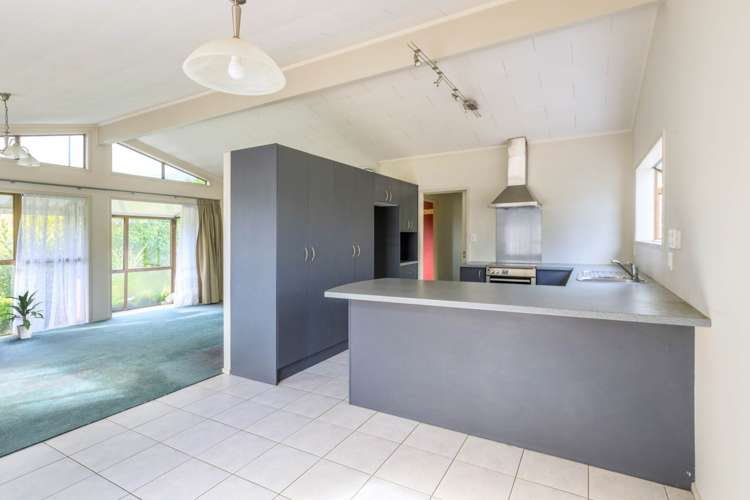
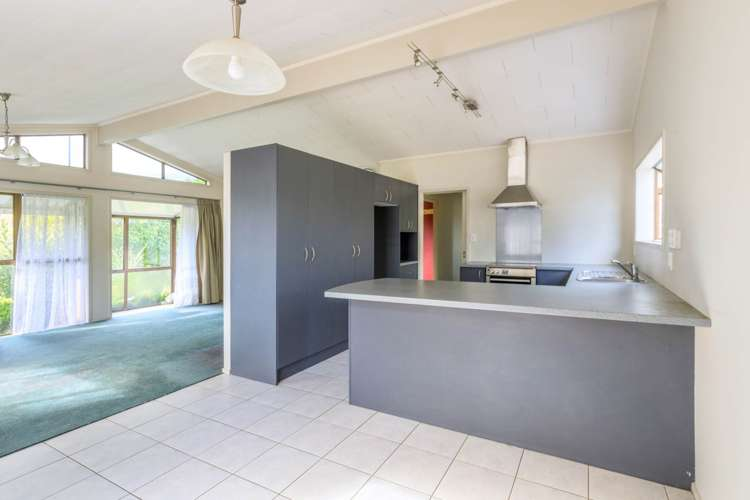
- indoor plant (23, 314)
